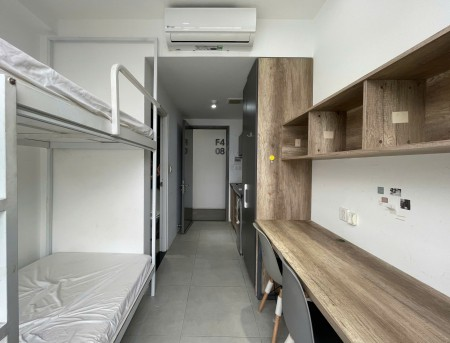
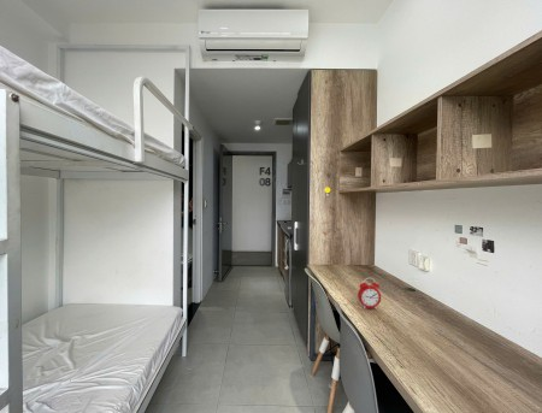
+ alarm clock (369, 293)
